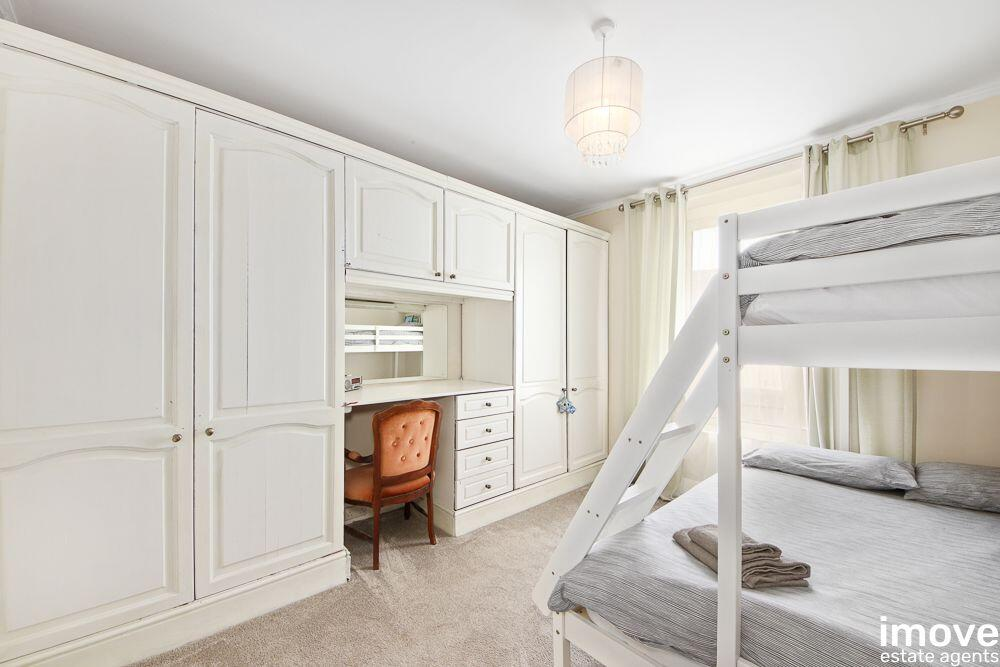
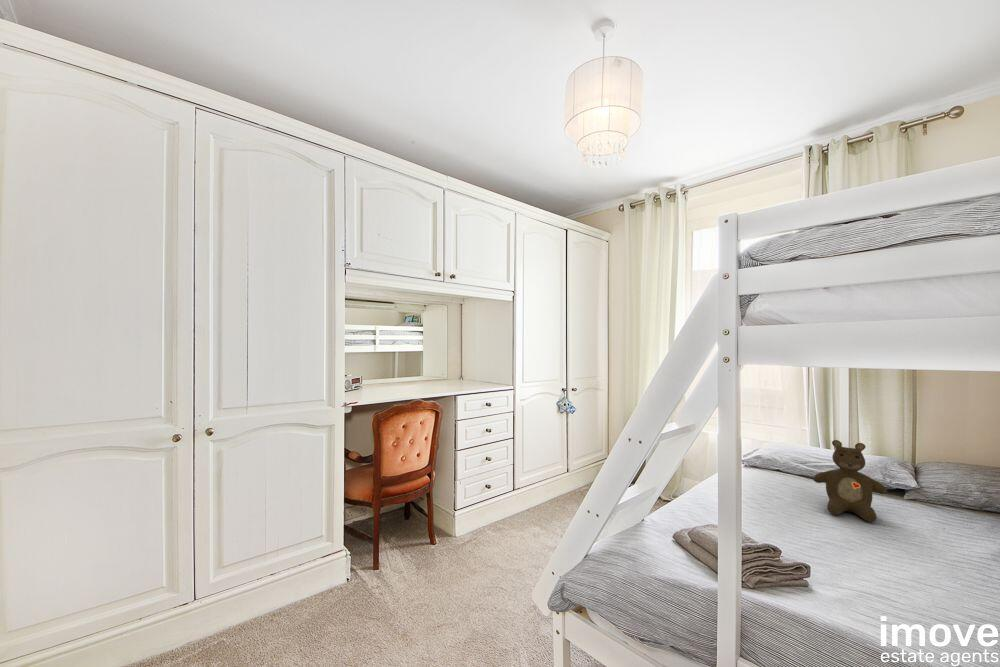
+ teddy bear (849, 477)
